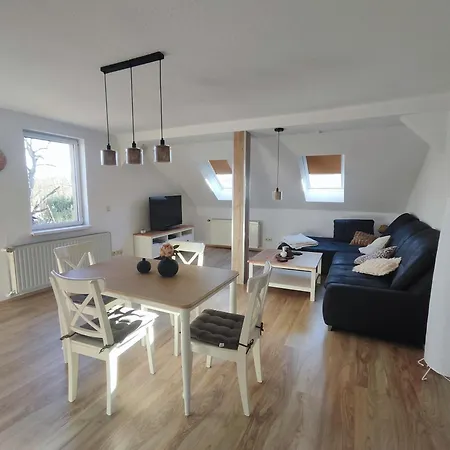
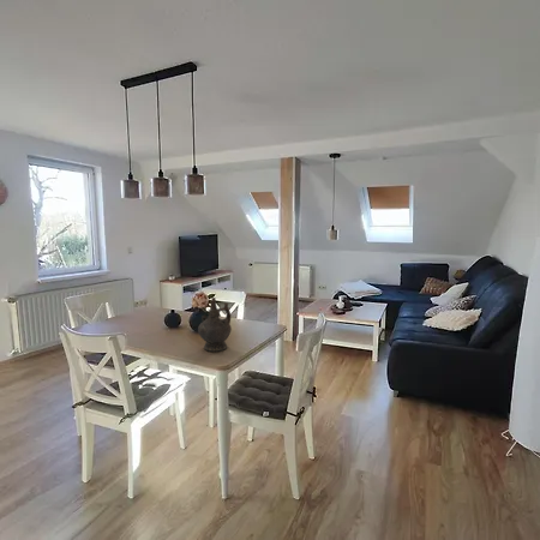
+ ceremonial vessel (216, 322)
